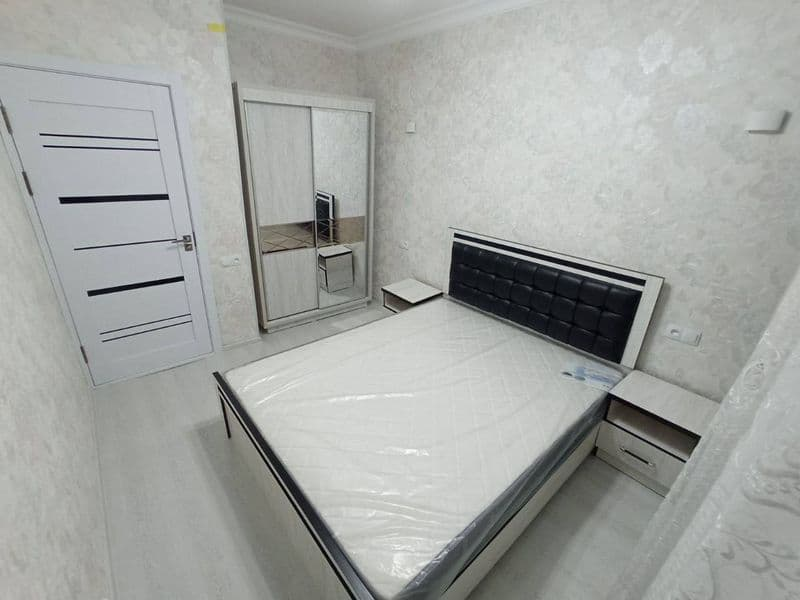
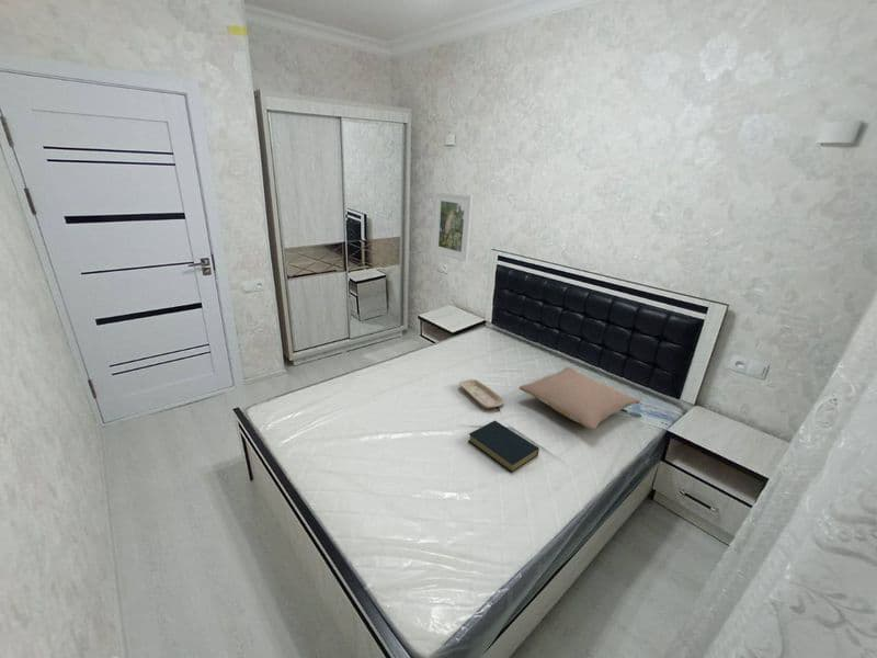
+ pillow (578, 395)
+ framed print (451, 226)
+ hardback book (502, 444)
+ tray (480, 394)
